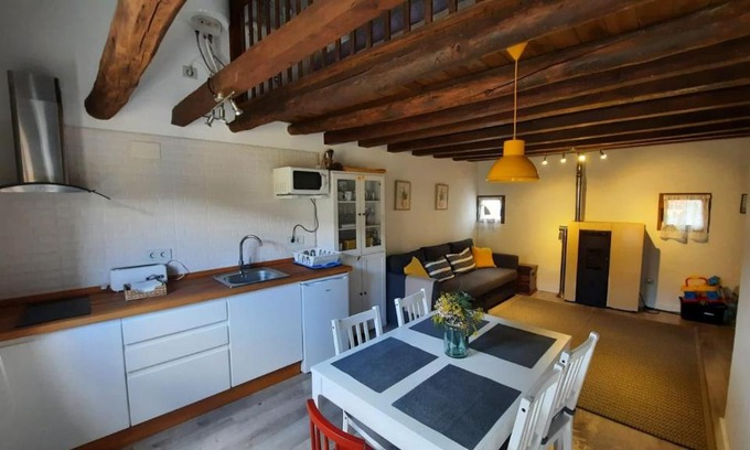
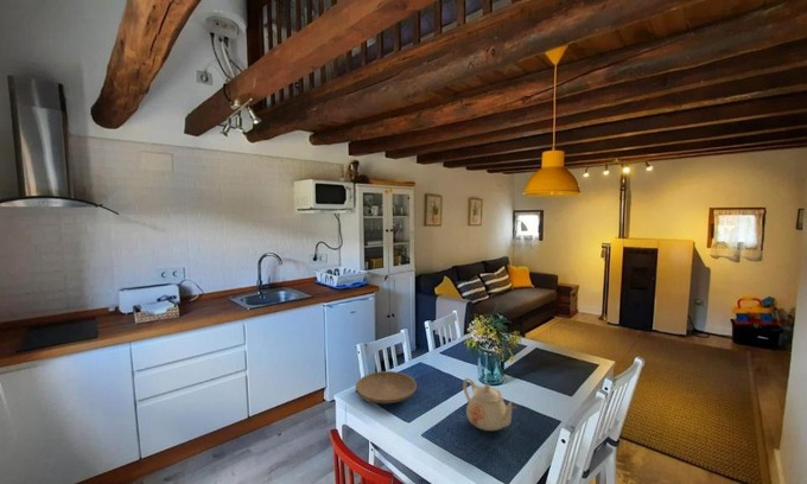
+ teapot (487, 403)
+ plate (386, 389)
